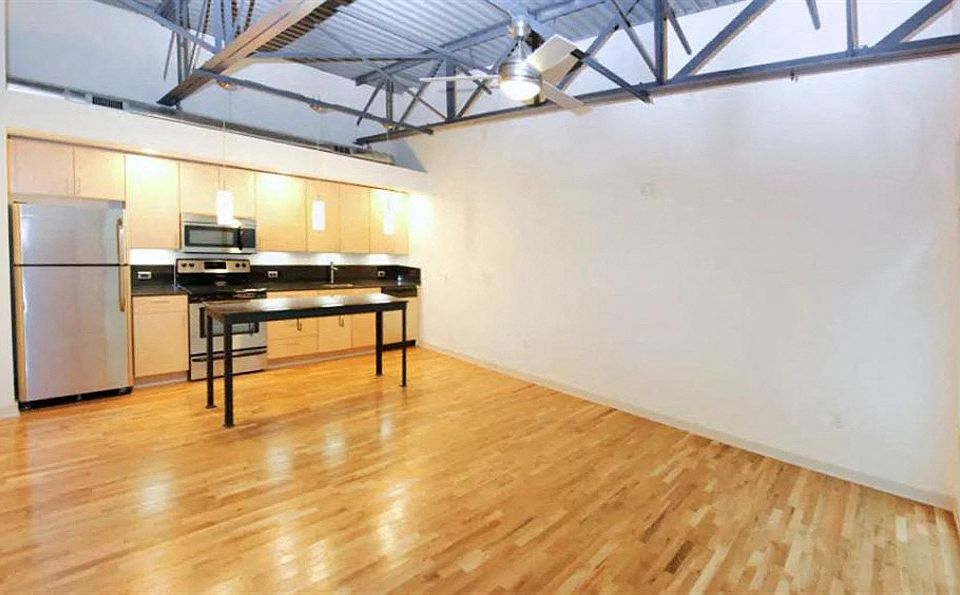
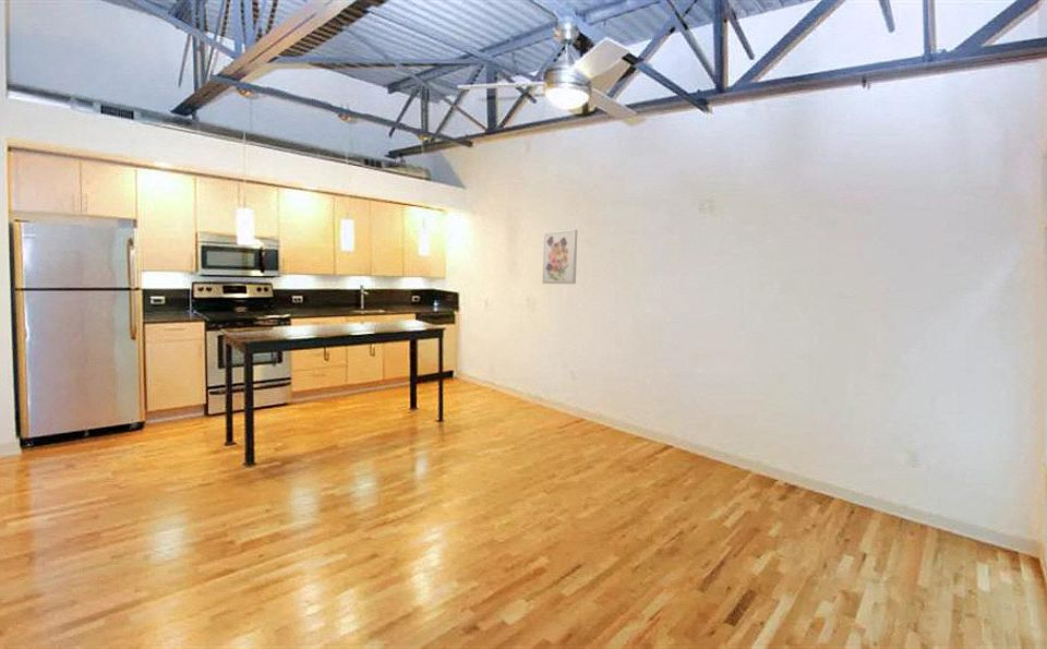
+ wall art (558, 257)
